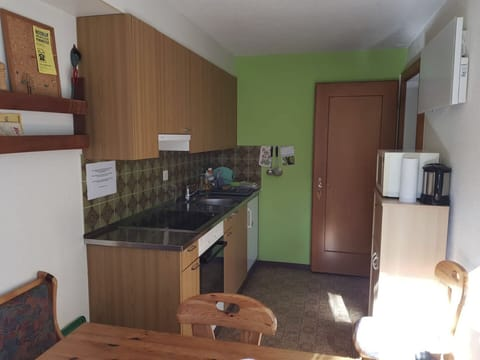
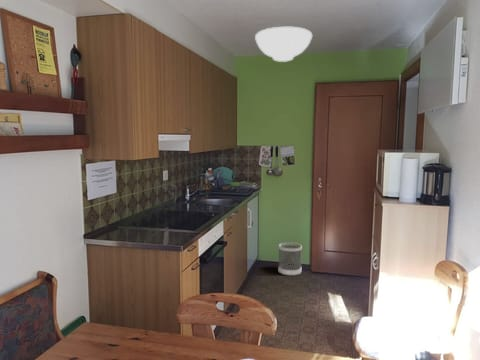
+ ceiling light (283, 47)
+ wastebasket (290, 258)
